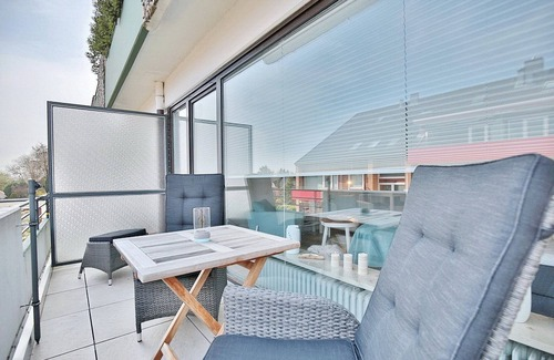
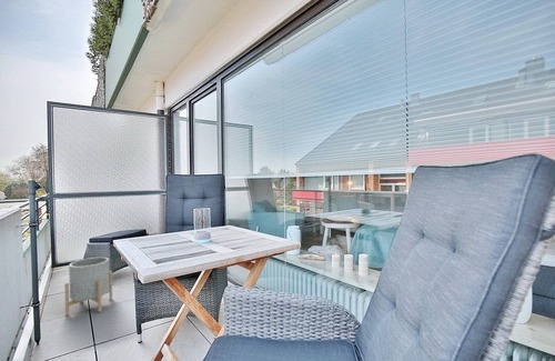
+ planter (90, 283)
